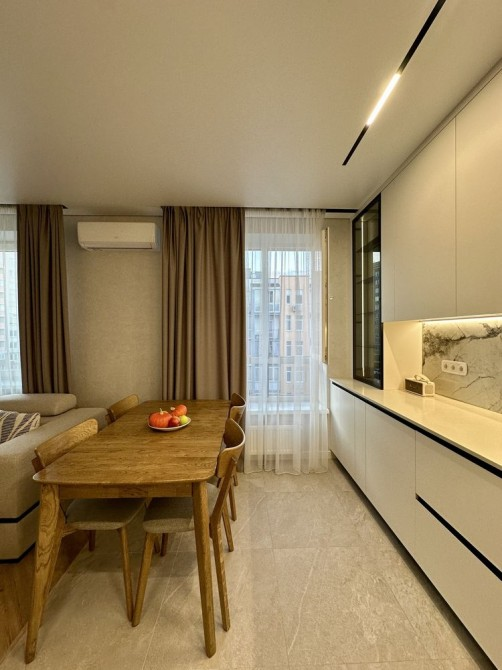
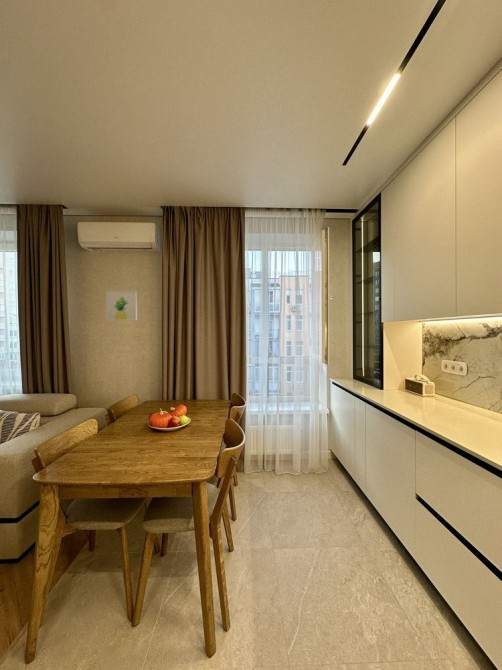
+ wall art (121, 306)
